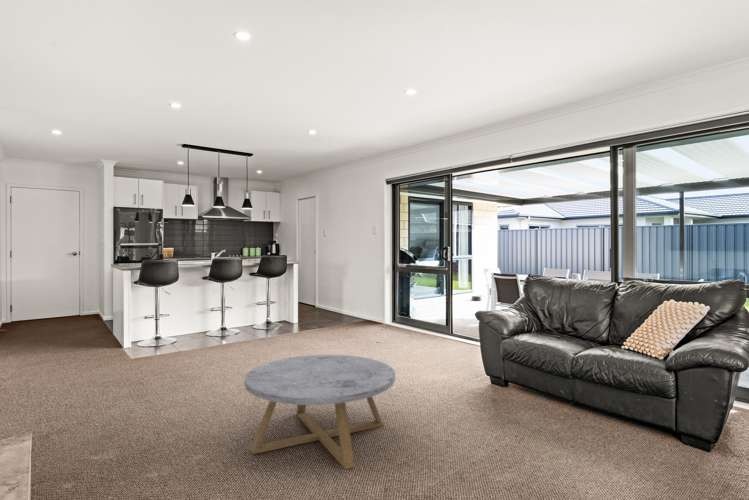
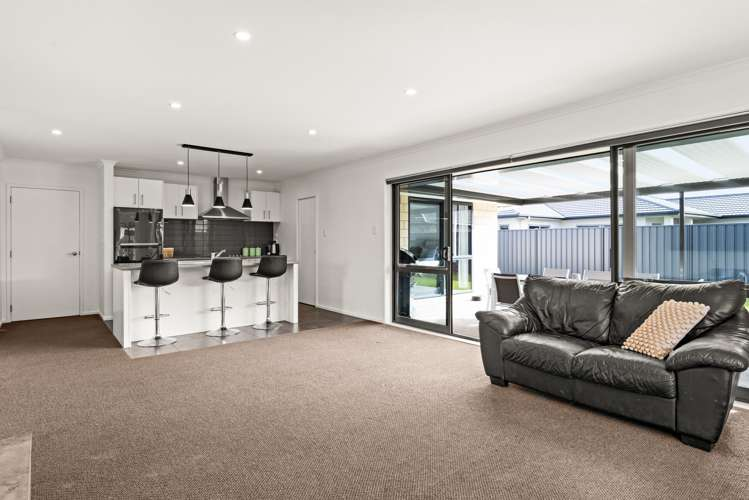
- coffee table (321, 404)
